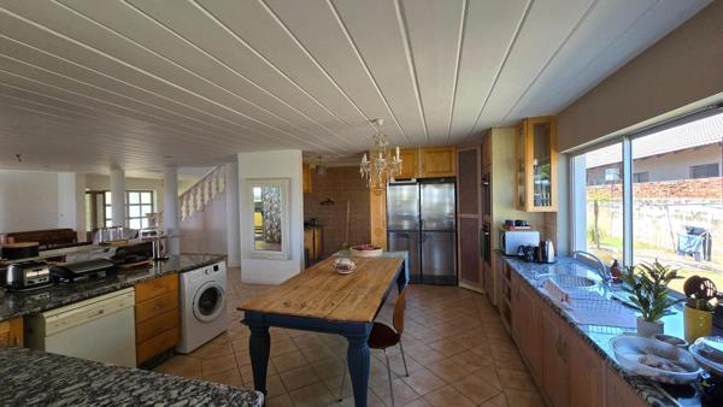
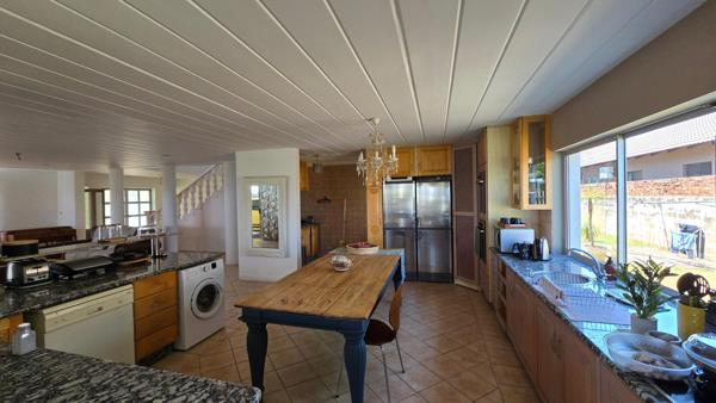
+ saltshaker (24, 337)
